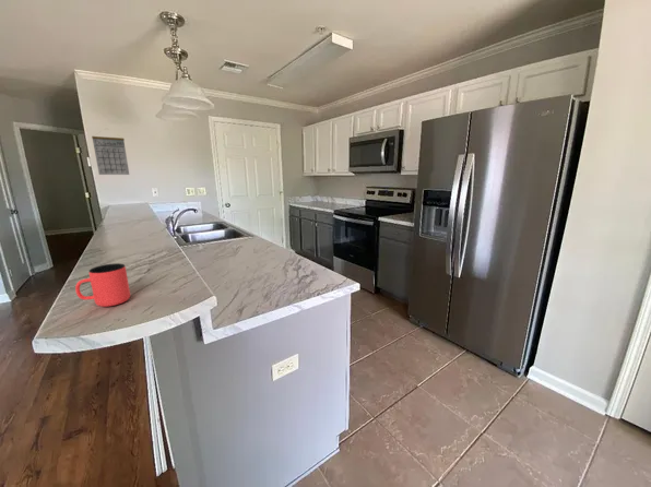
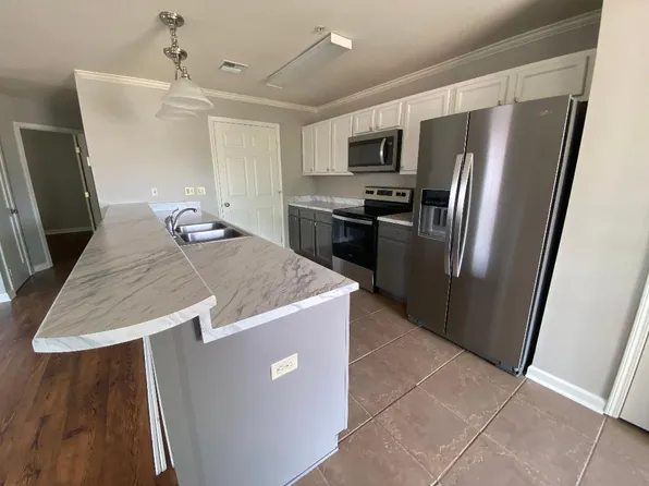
- cup (103, 286)
- calendar (110, 152)
